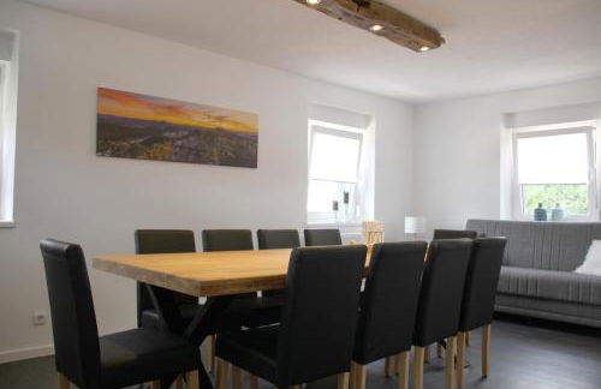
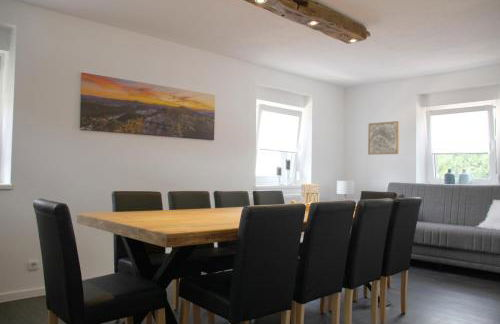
+ wall art (383, 138)
